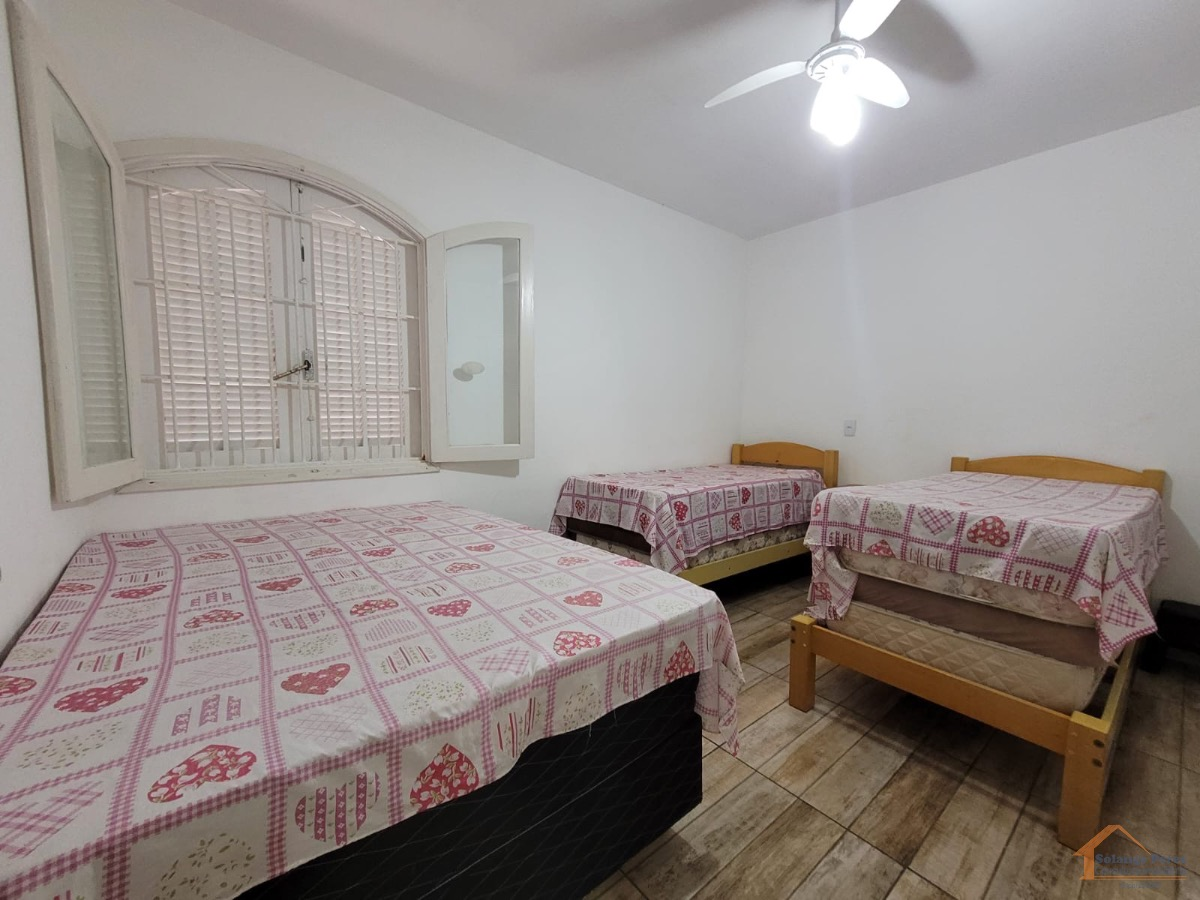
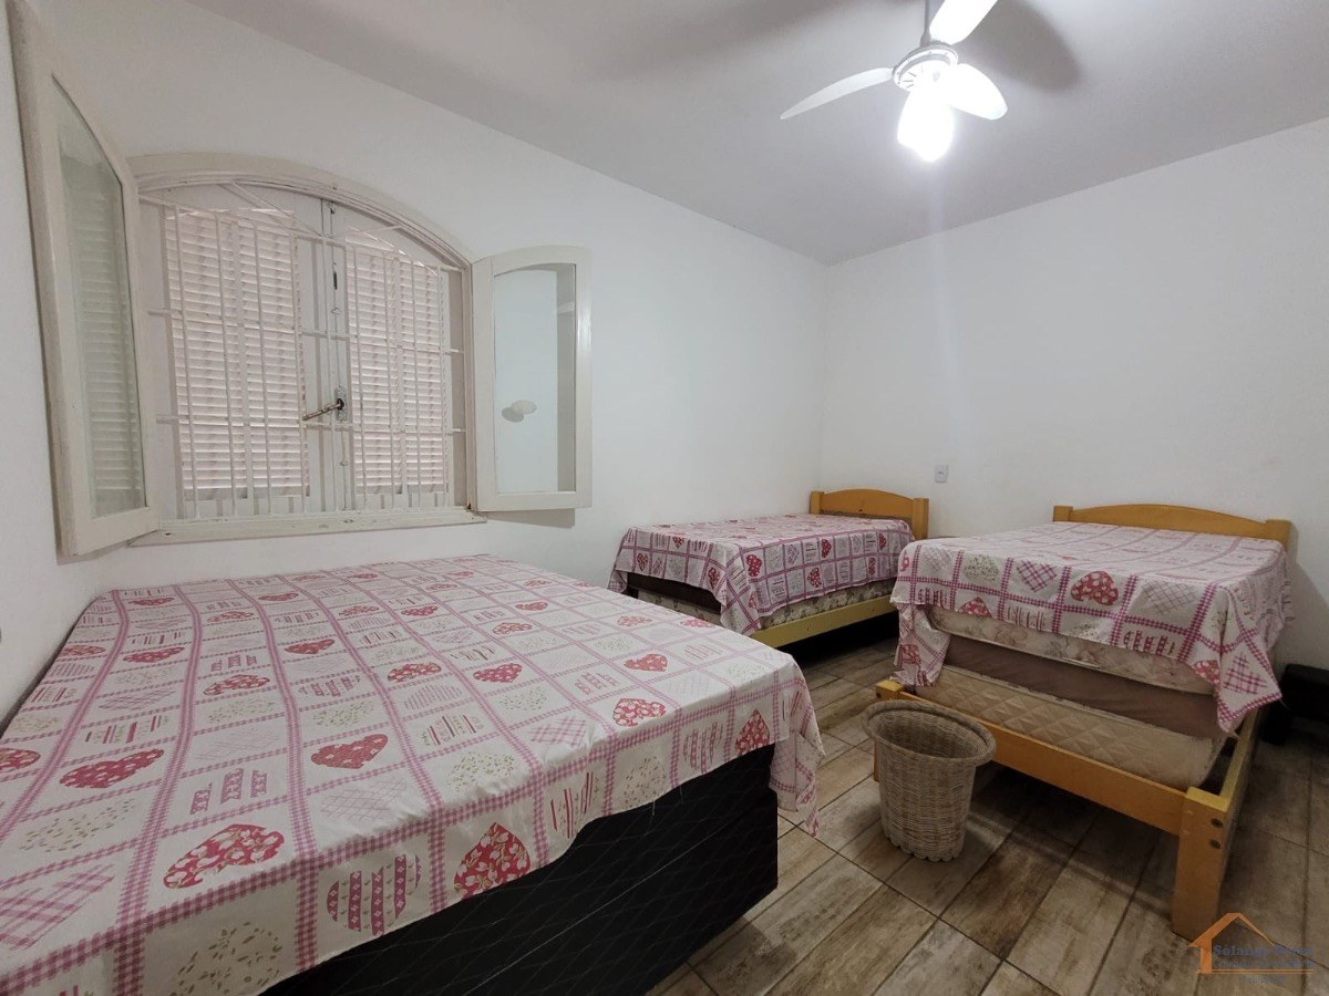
+ basket (923, 780)
